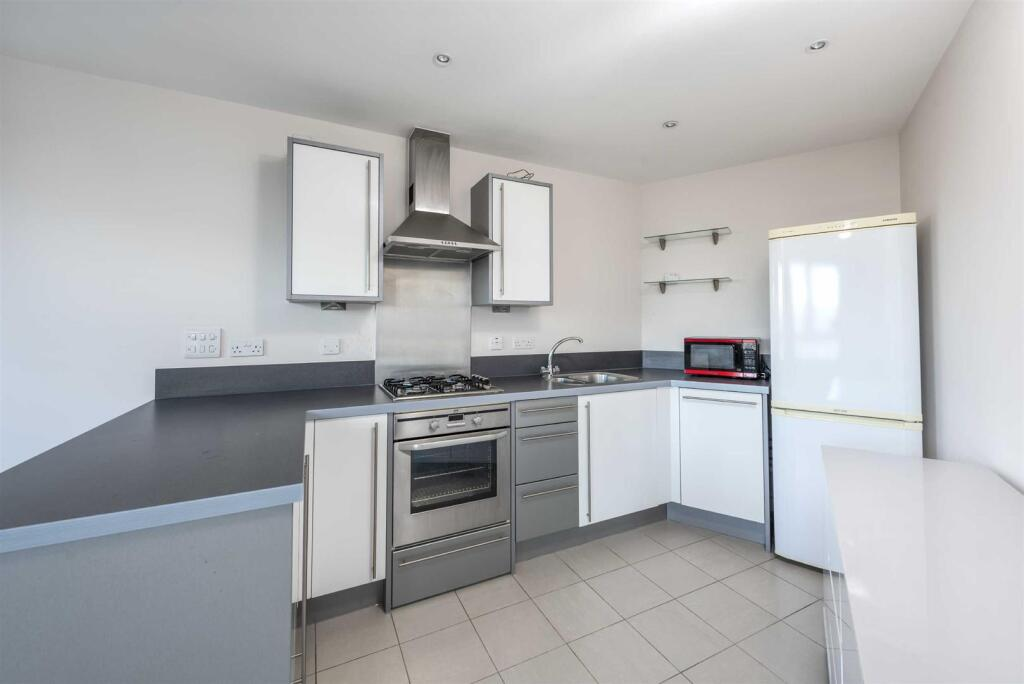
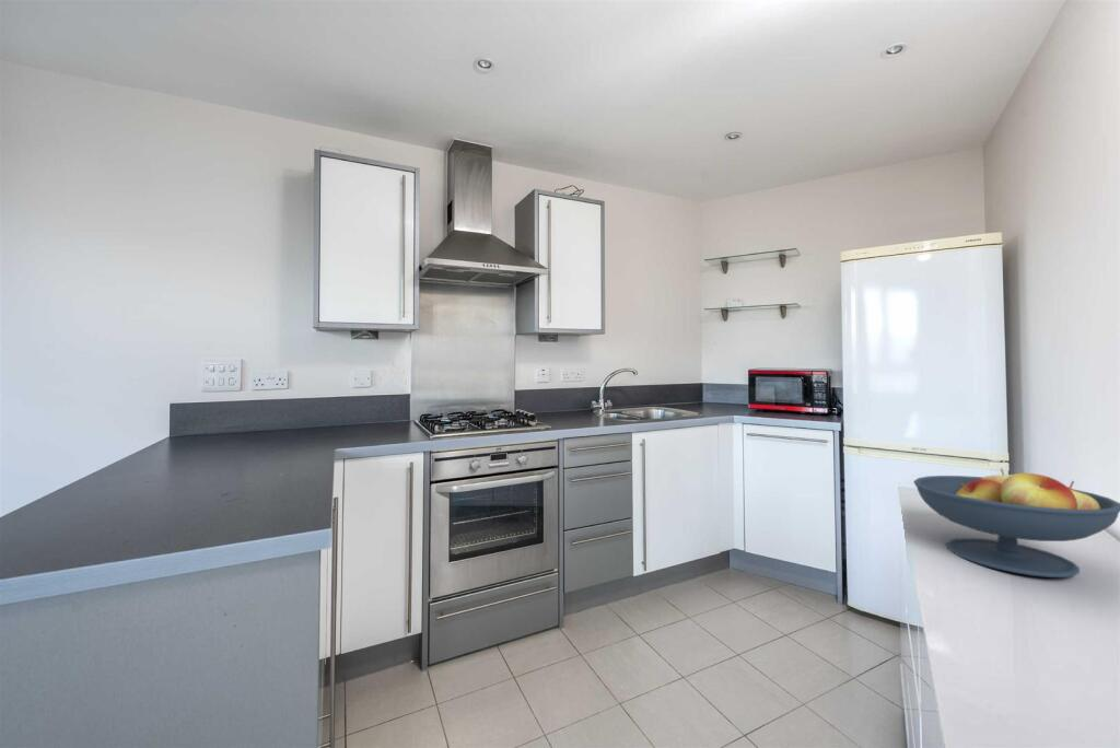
+ fruit bowl (1006, 512)
